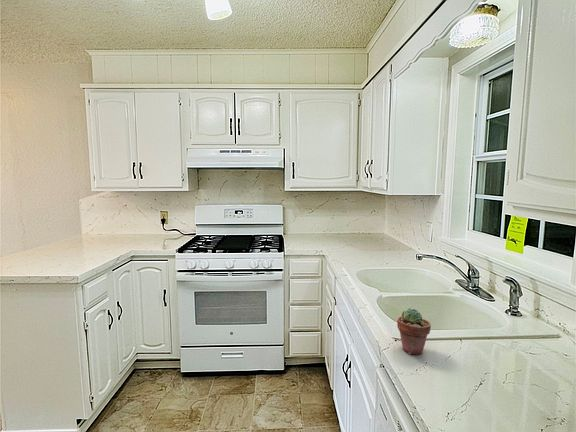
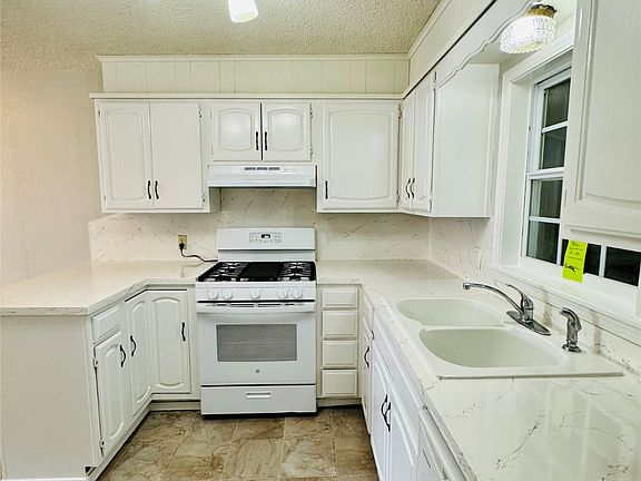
- potted succulent (413, 329)
